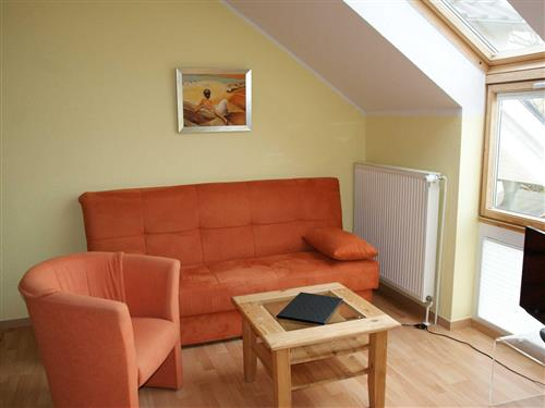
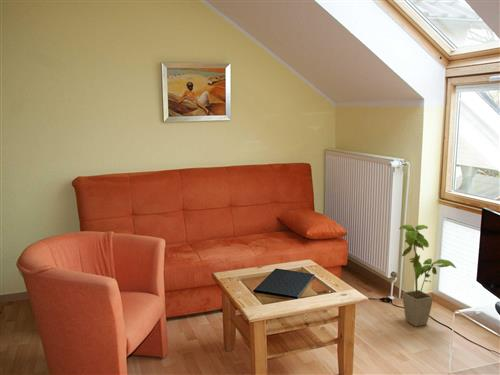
+ house plant (419, 275)
